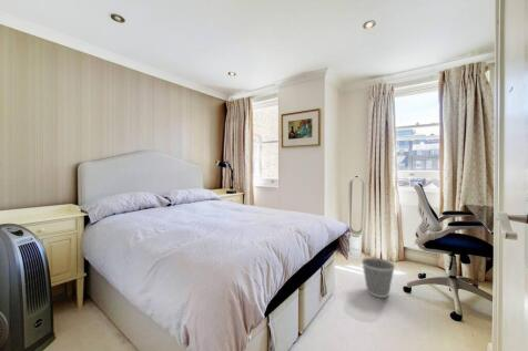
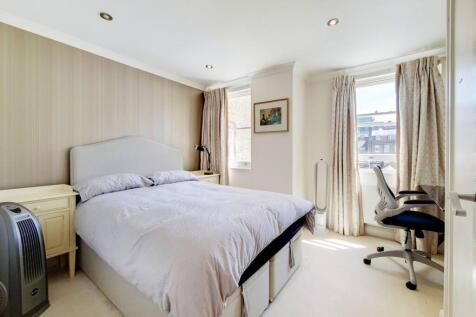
- wastebasket (377, 277)
